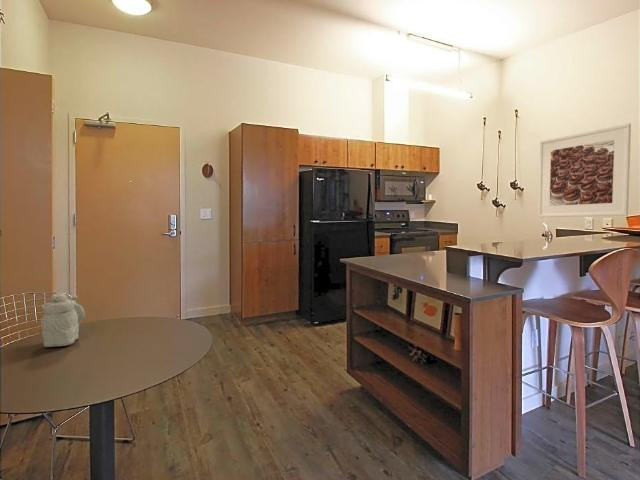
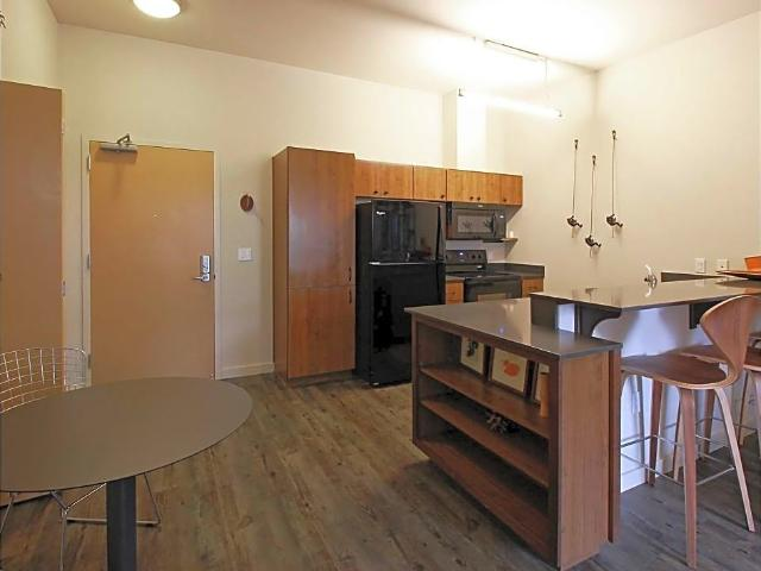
- teapot (63, 315)
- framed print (579, 175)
